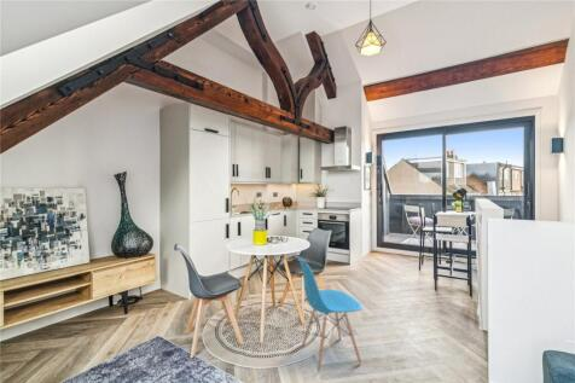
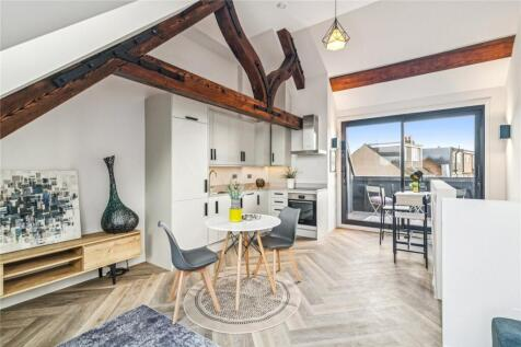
- chair (329, 304)
